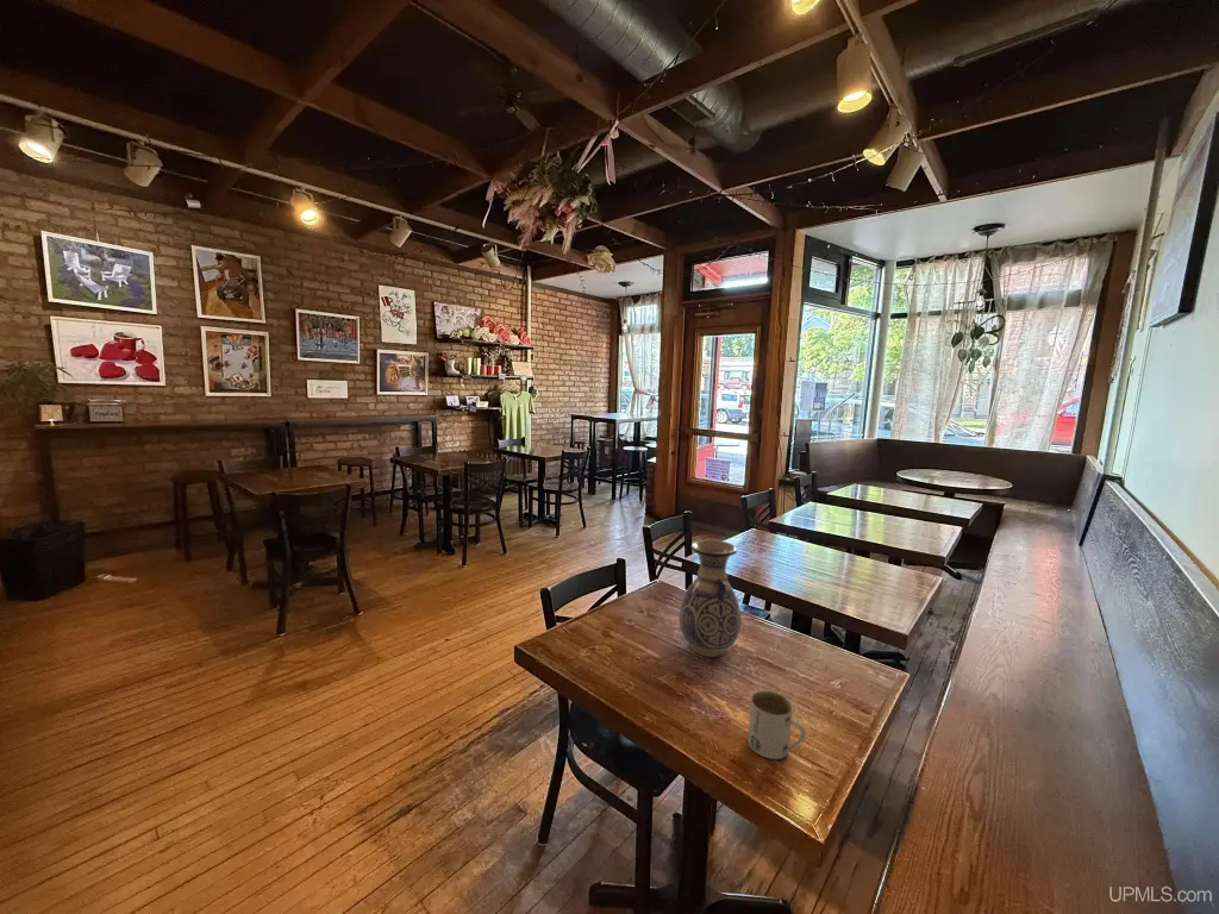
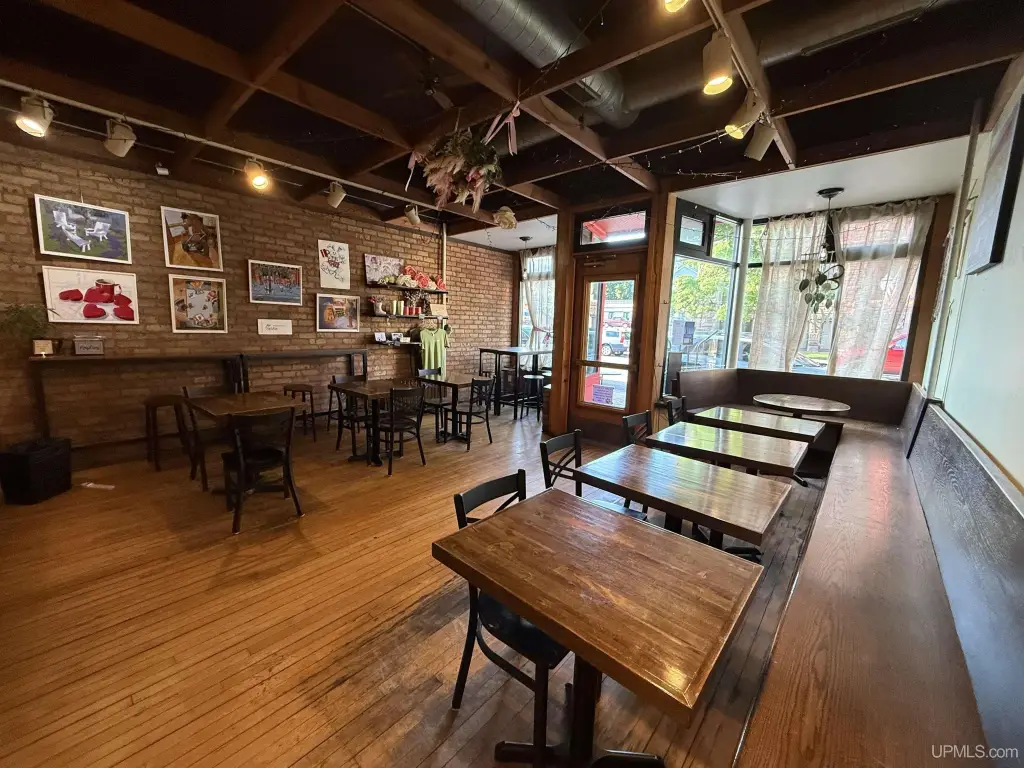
- vase (711, 597)
- mug (777, 728)
